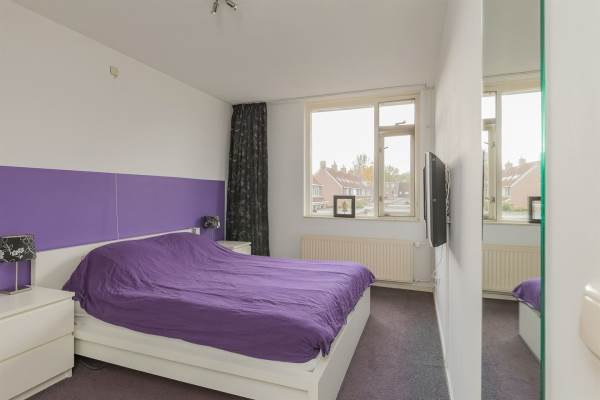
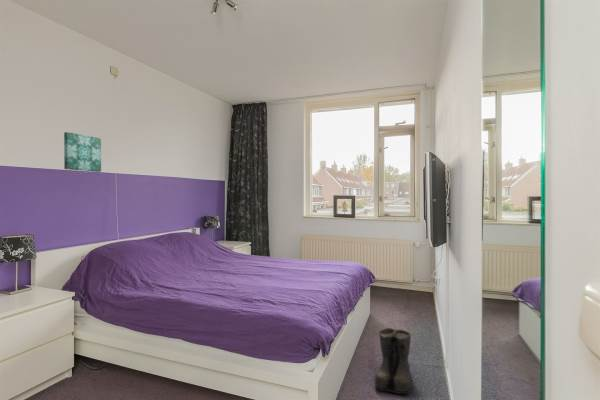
+ boots (393, 358)
+ wall art (83, 153)
